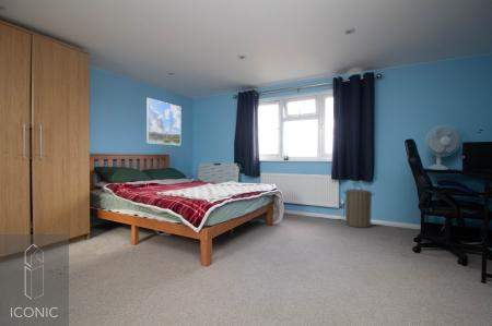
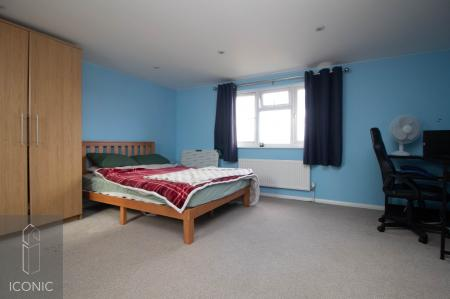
- laundry hamper (358, 204)
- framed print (164, 123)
